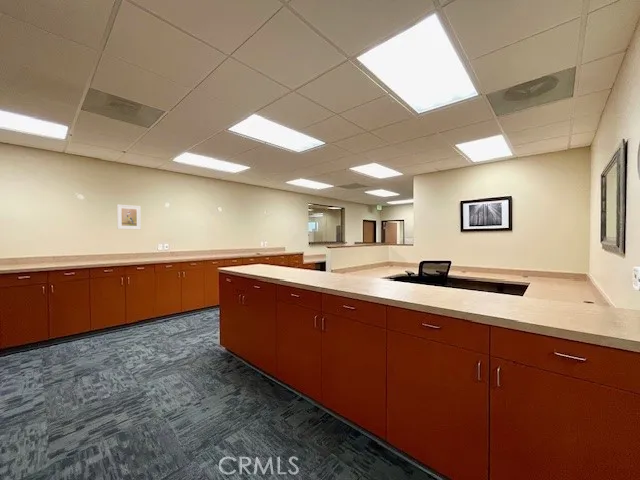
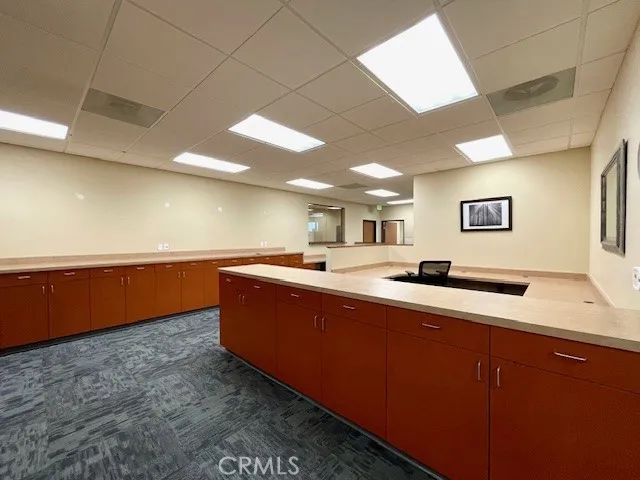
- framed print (129, 217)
